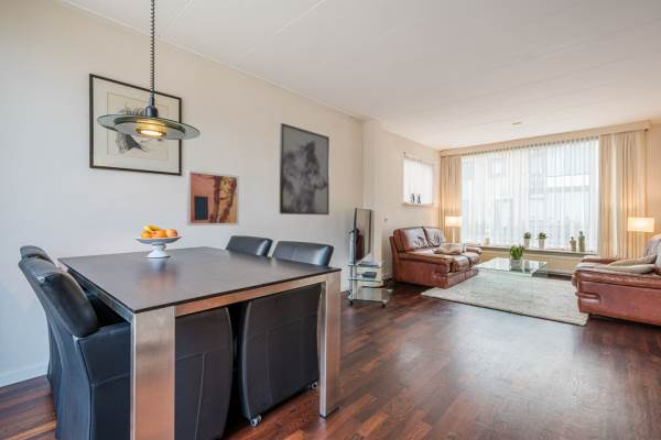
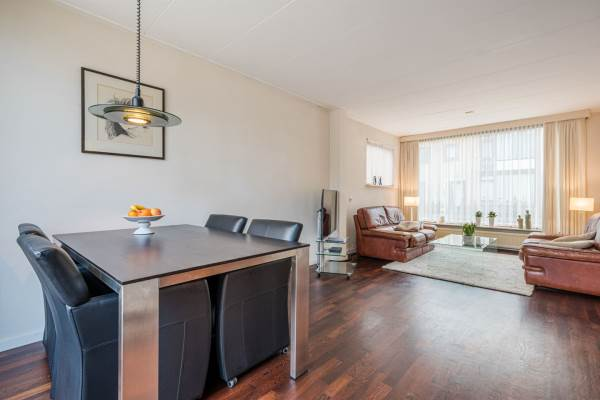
- wall art (305, 172)
- wall art (214, 199)
